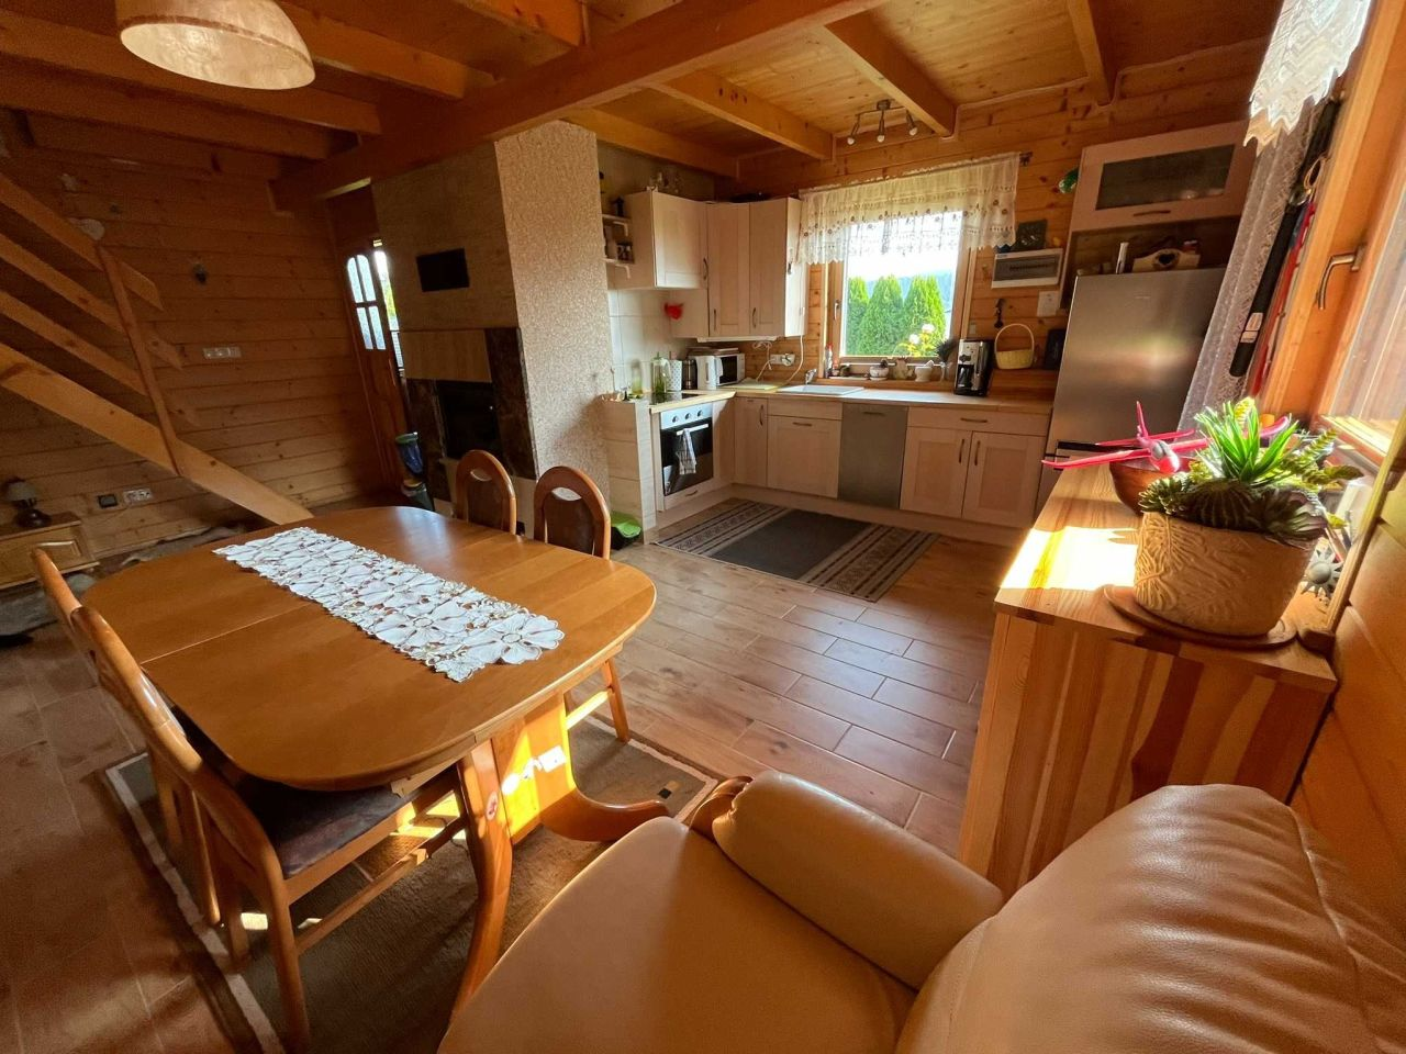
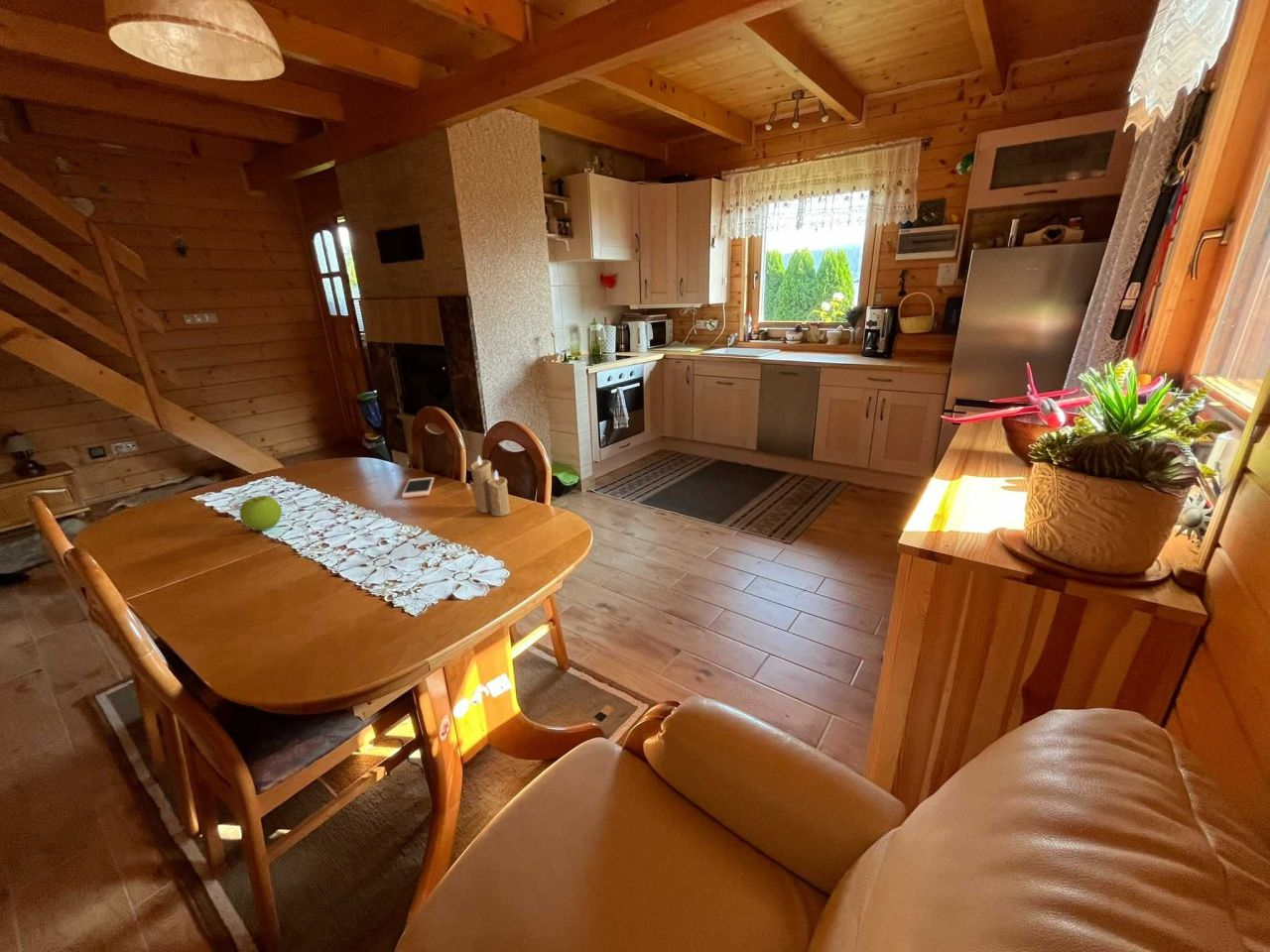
+ candle (490, 484)
+ apple (261, 513)
+ cell phone (418, 487)
